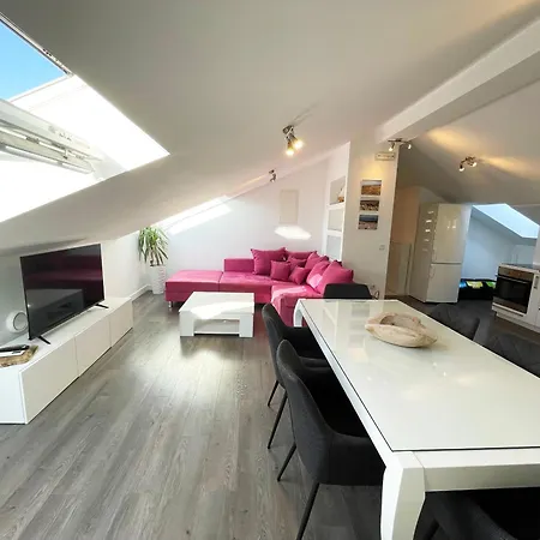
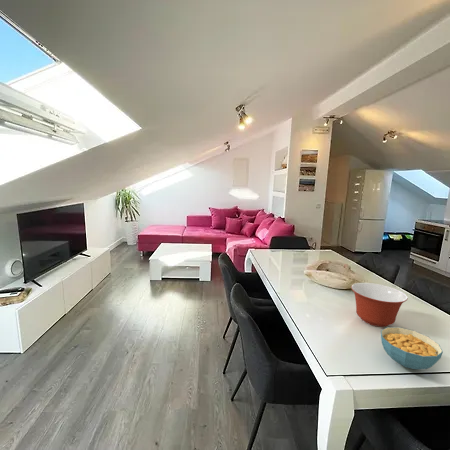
+ cereal bowl (408, 352)
+ mixing bowl (376, 306)
